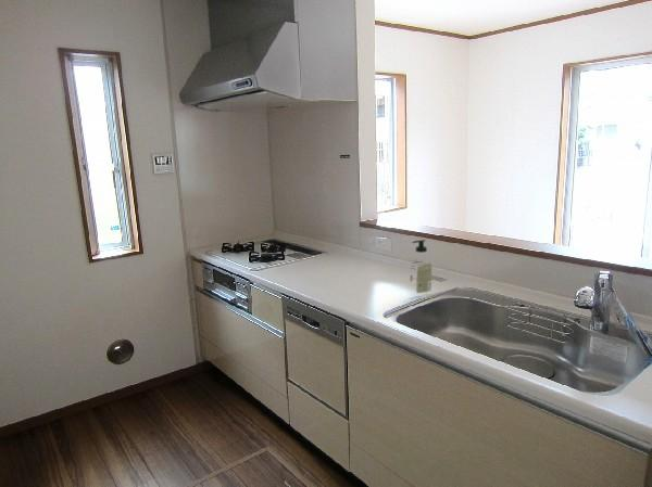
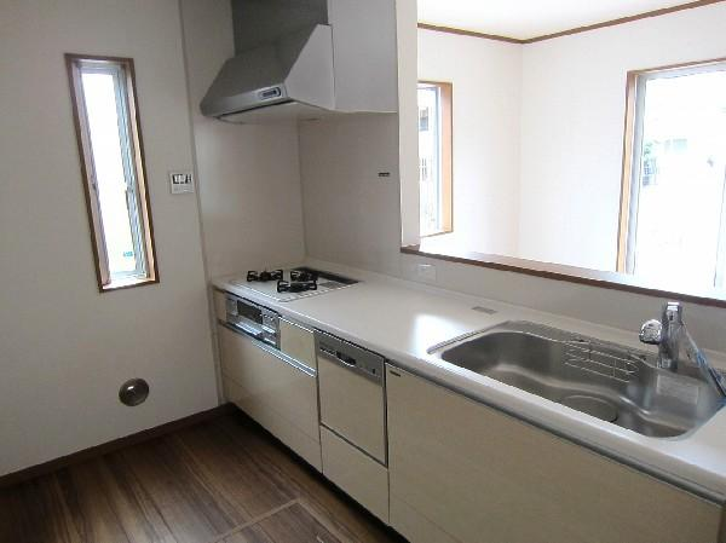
- soap dispenser (421, 266)
